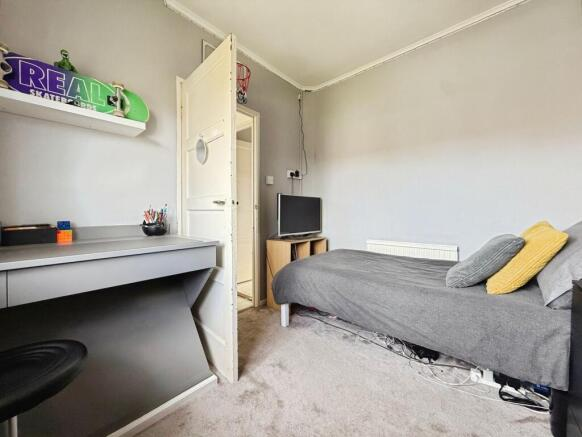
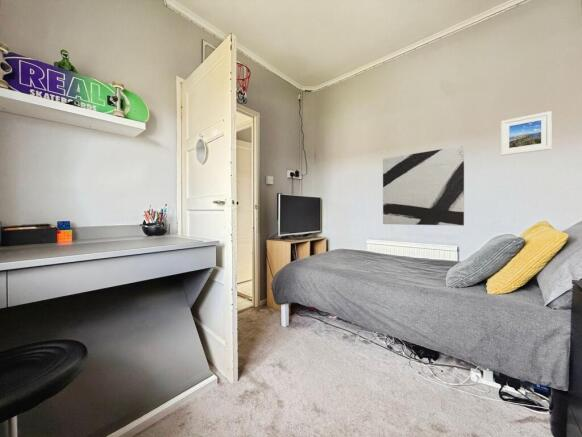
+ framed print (524, 134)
+ wall art (419, 189)
